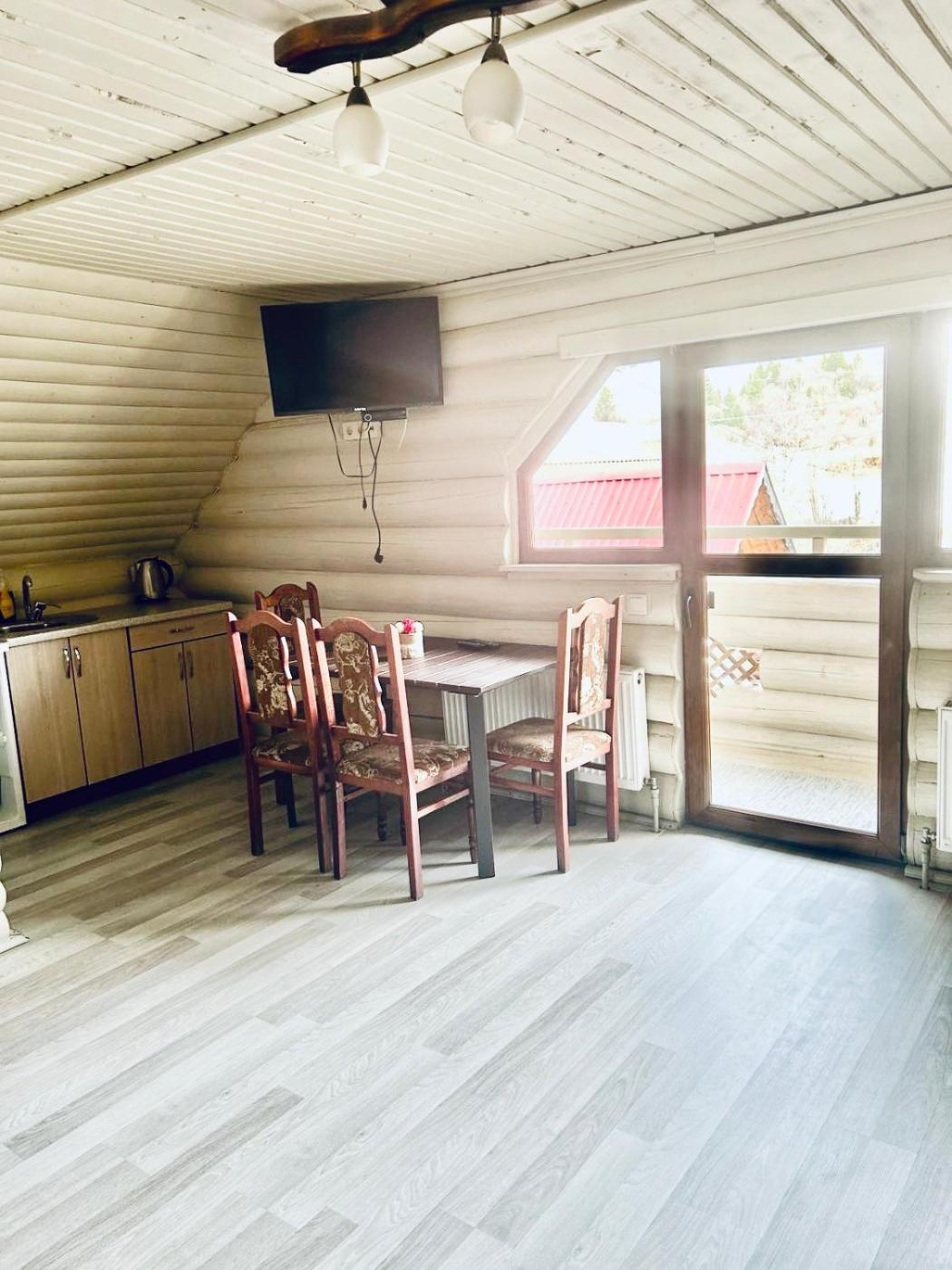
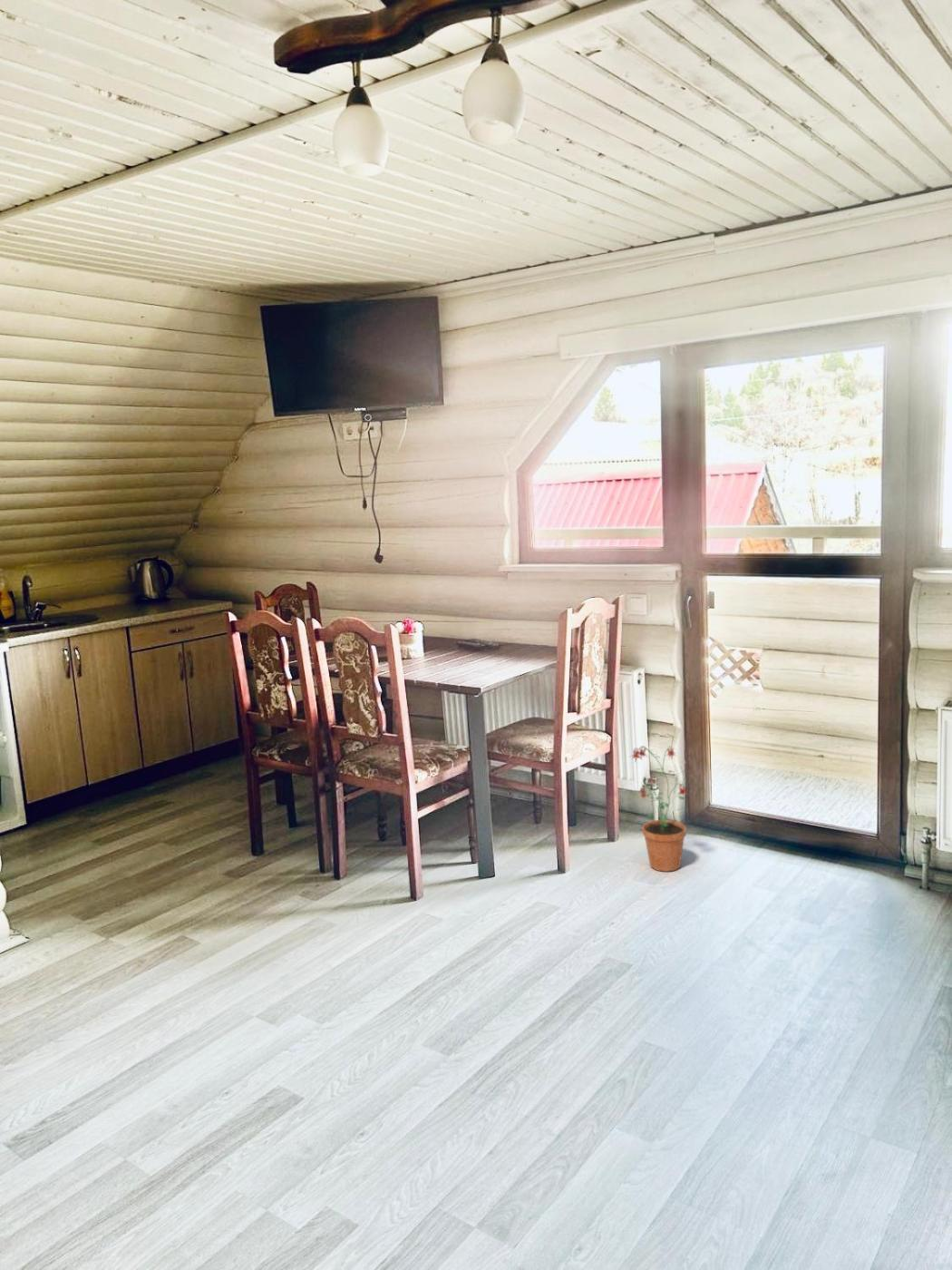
+ potted plant (663, 807)
